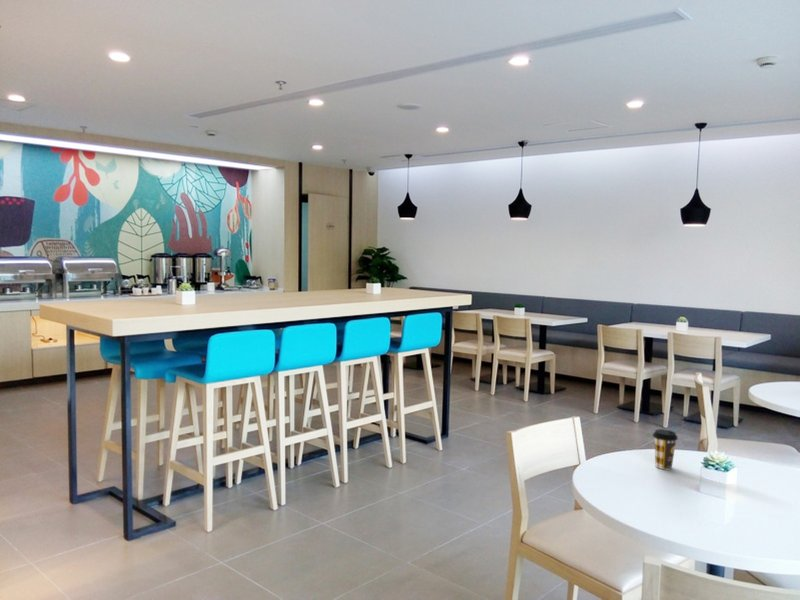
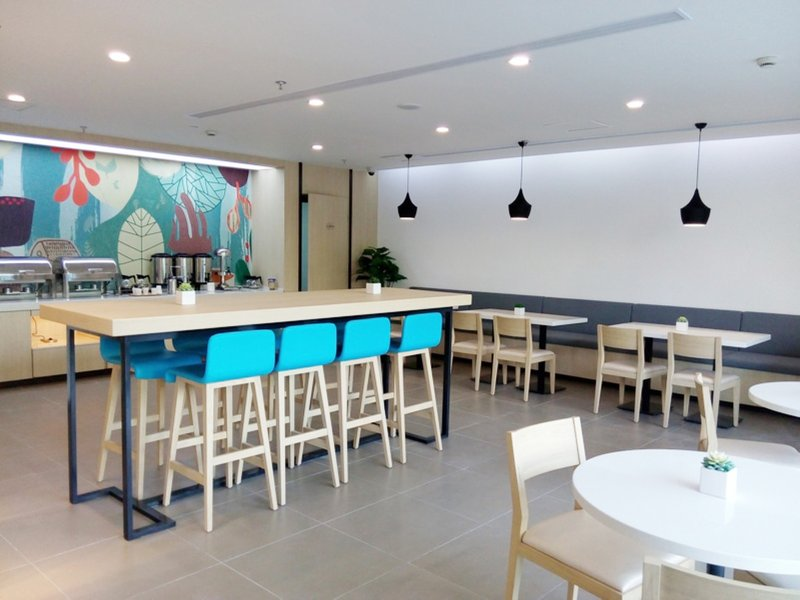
- coffee cup (664, 449)
